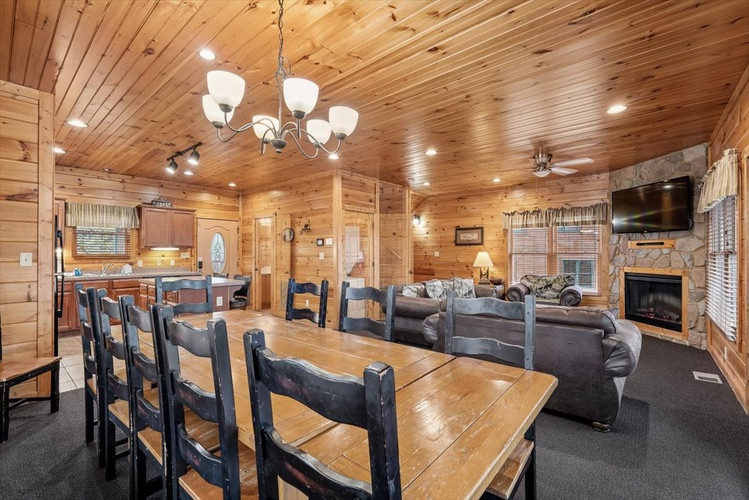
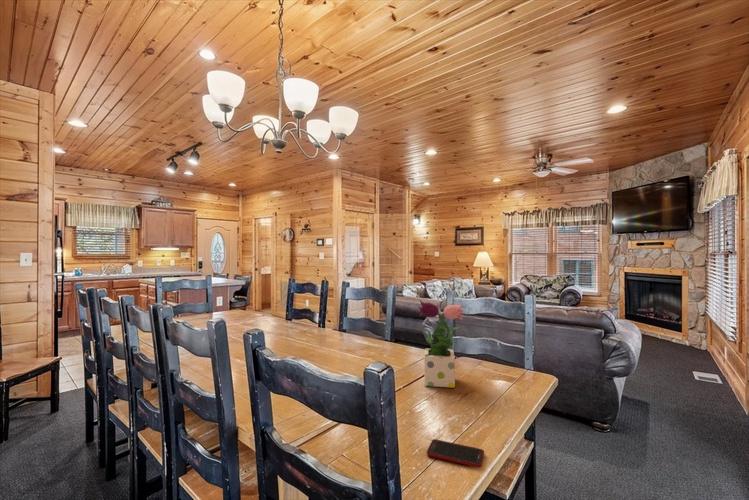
+ flower arrangement (439, 341)
+ cell phone (455, 452)
